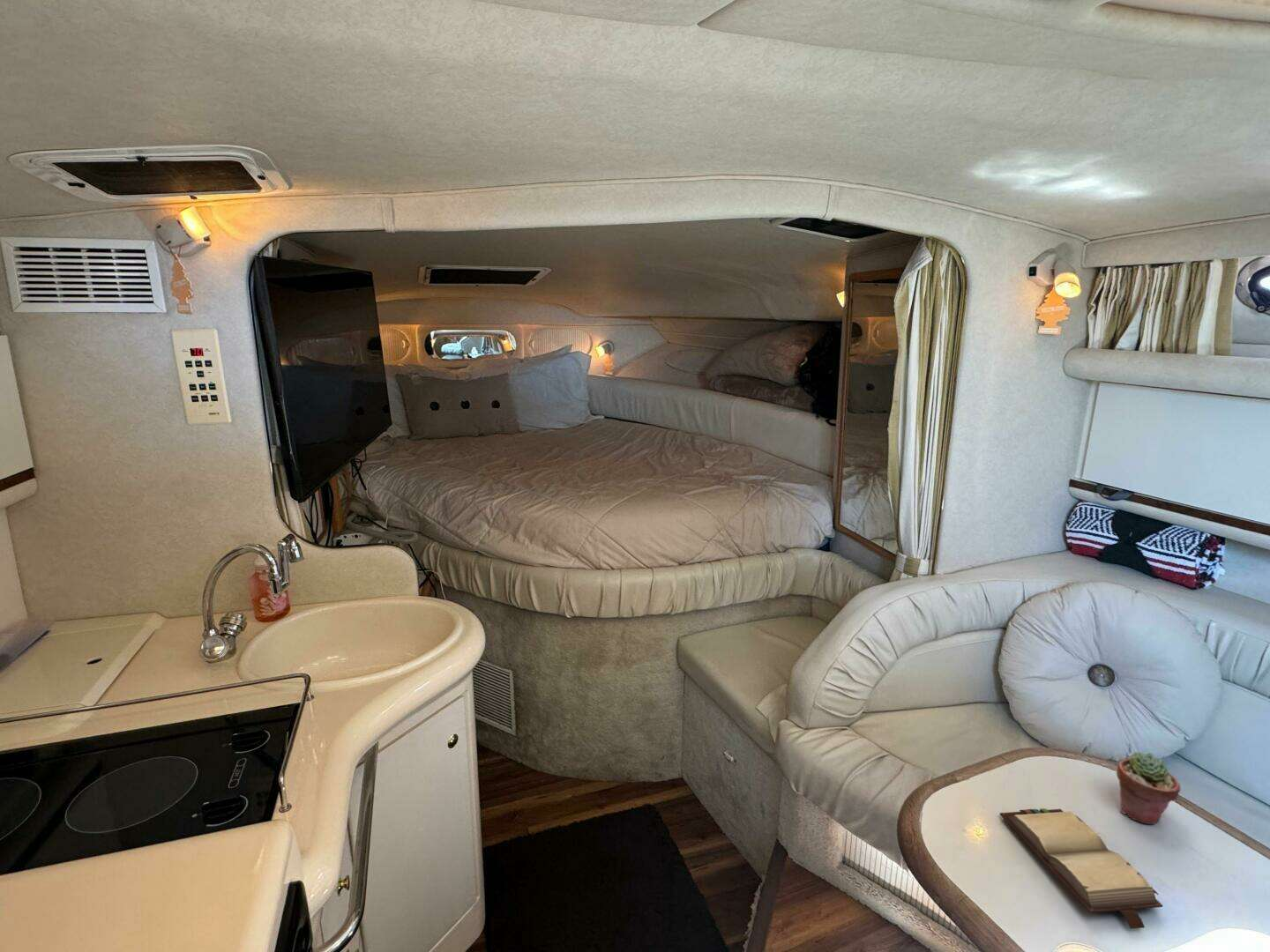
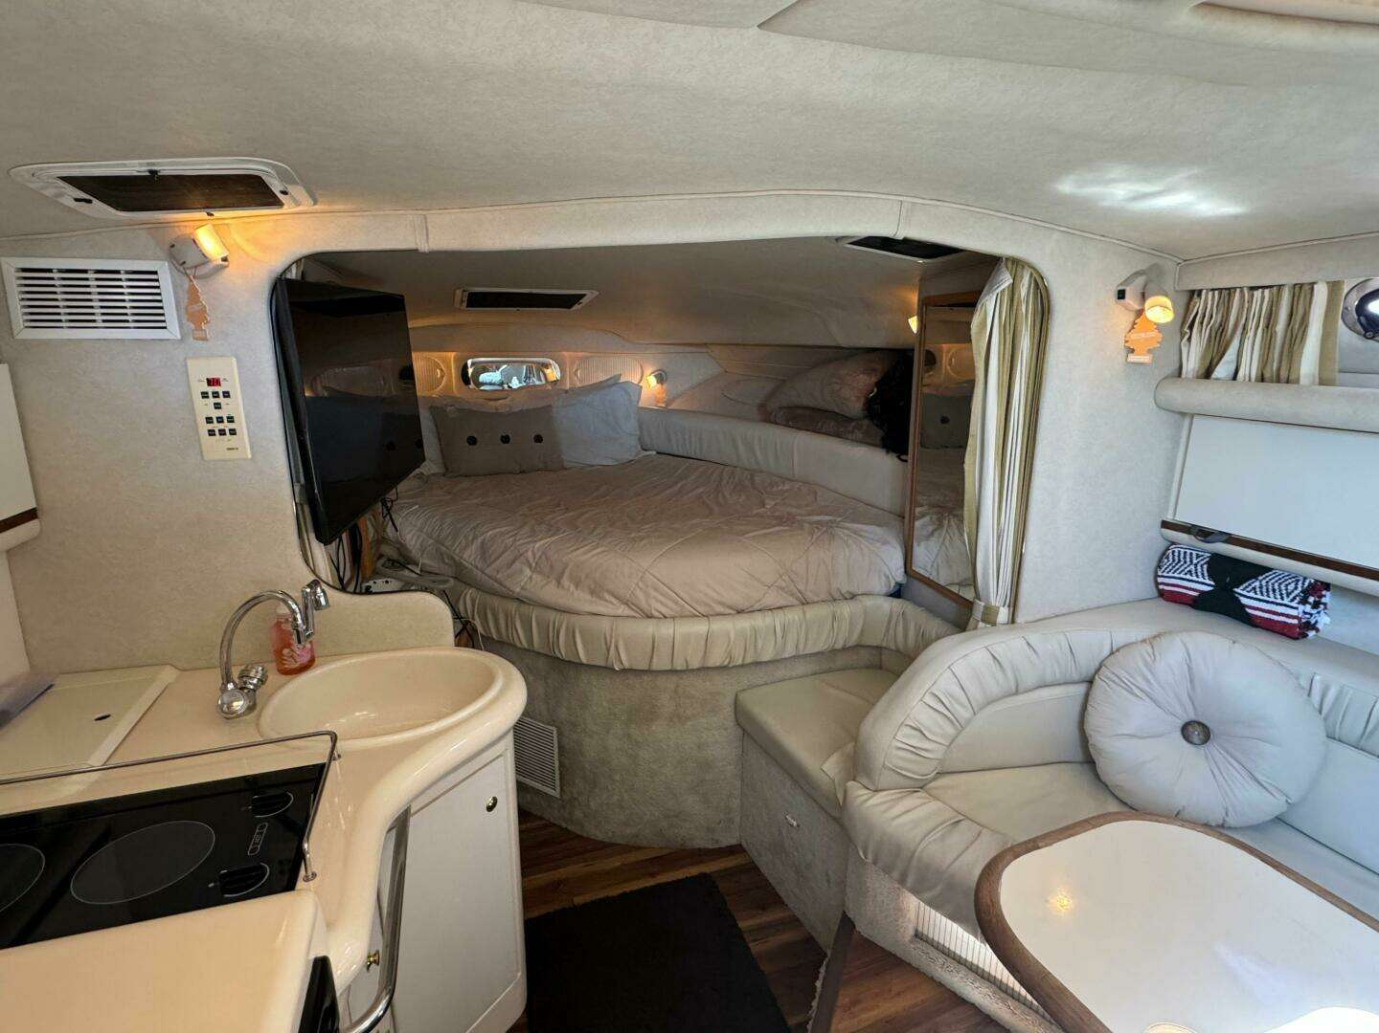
- potted succulent (1146, 785)
- hardback book (1078, 853)
